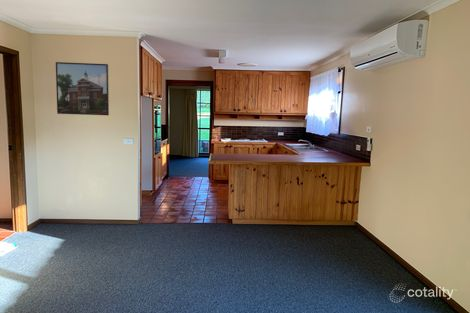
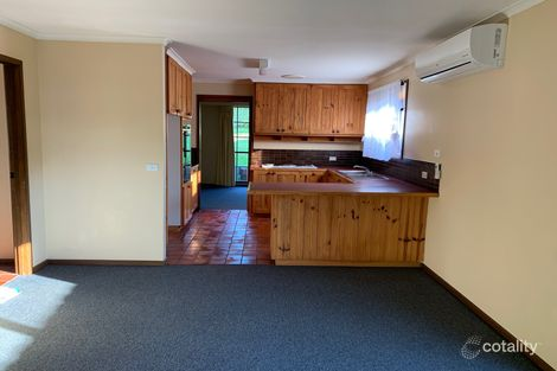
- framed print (82, 89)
